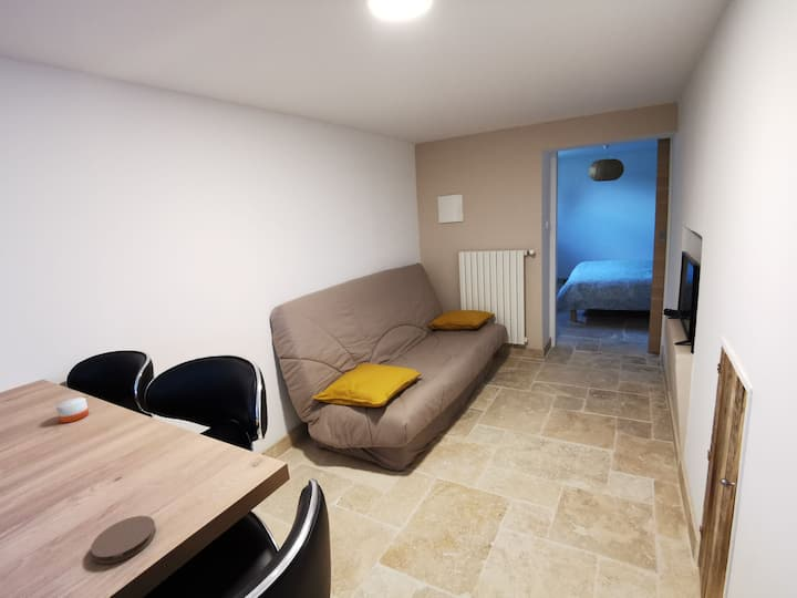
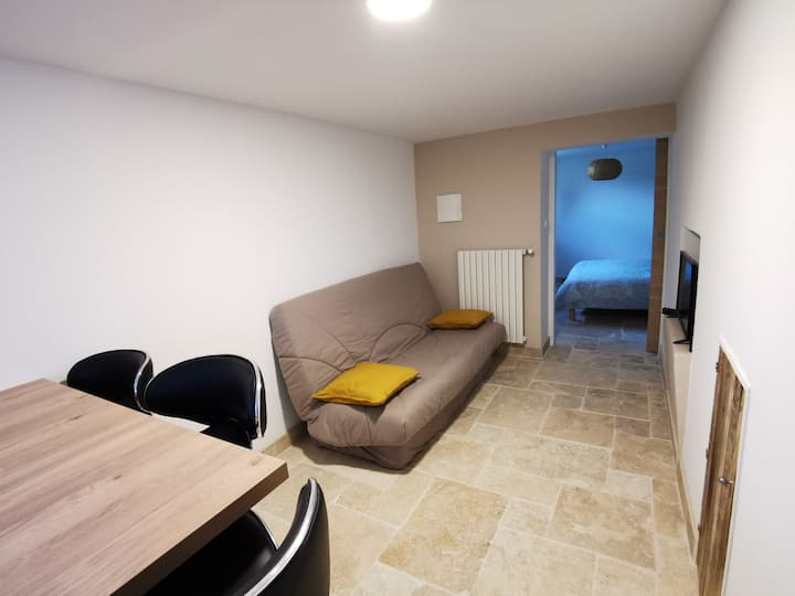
- candle (71, 401)
- coaster (124, 538)
